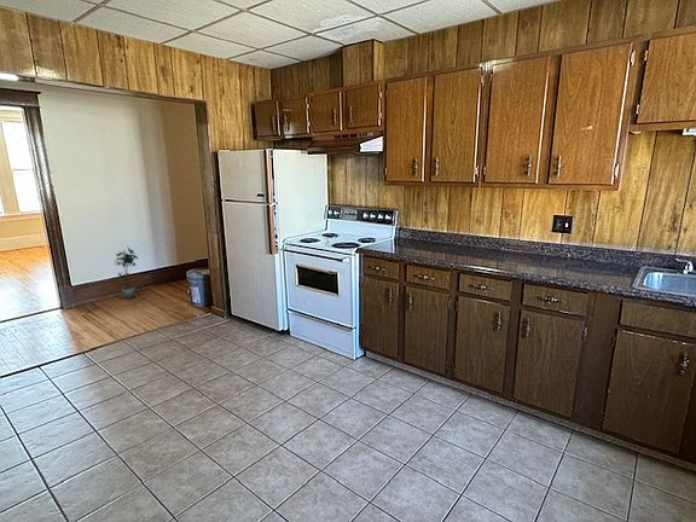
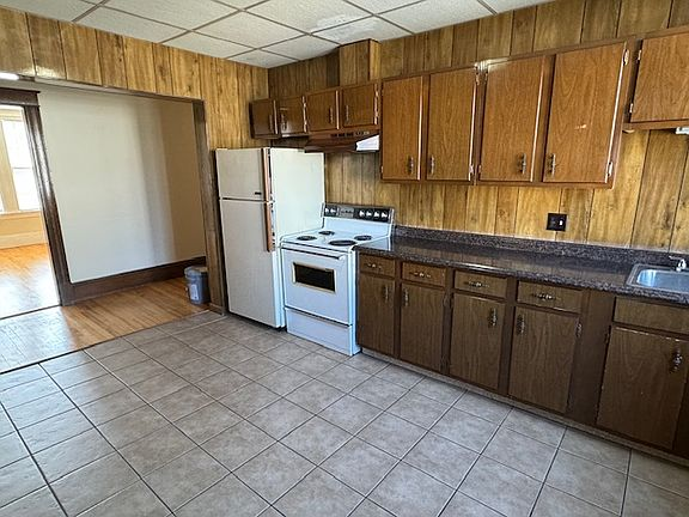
- potted plant (127, 273)
